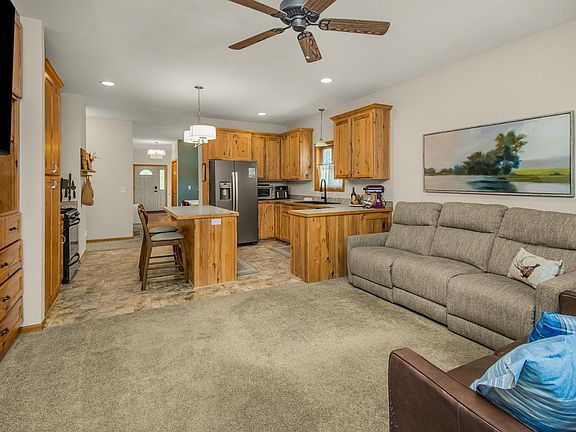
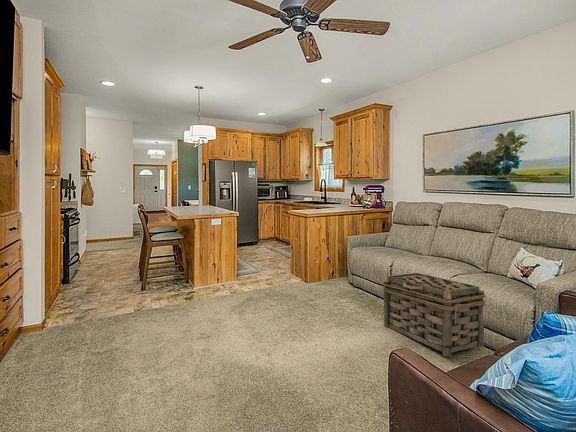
+ basket (428, 306)
